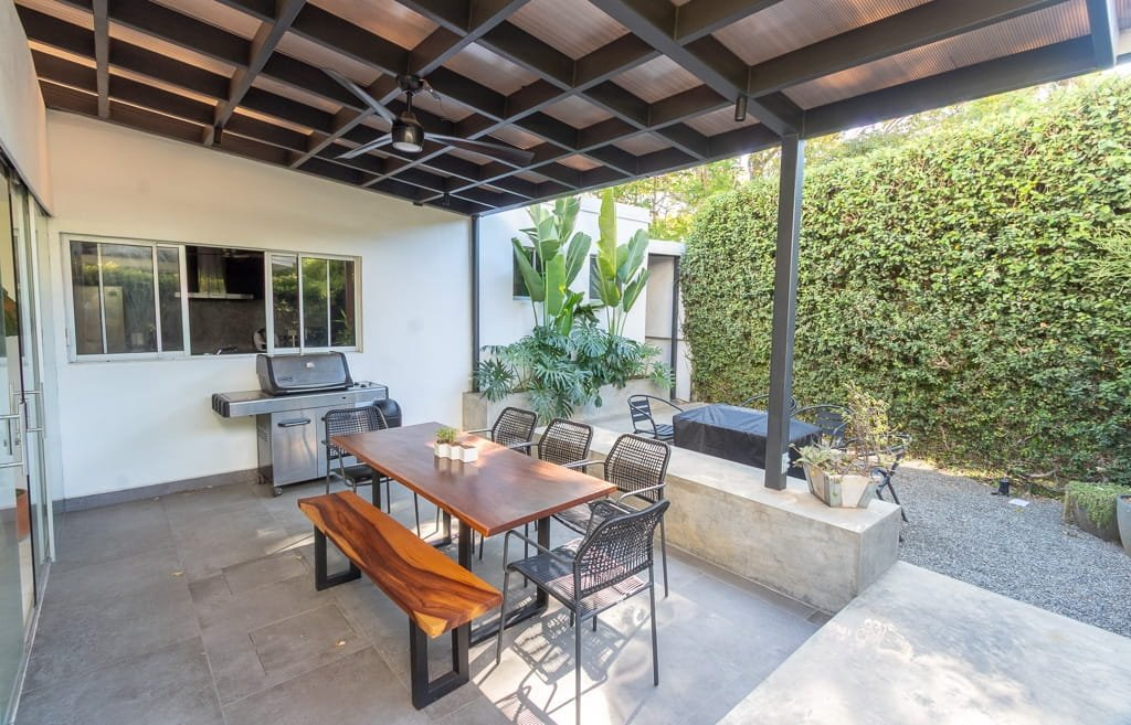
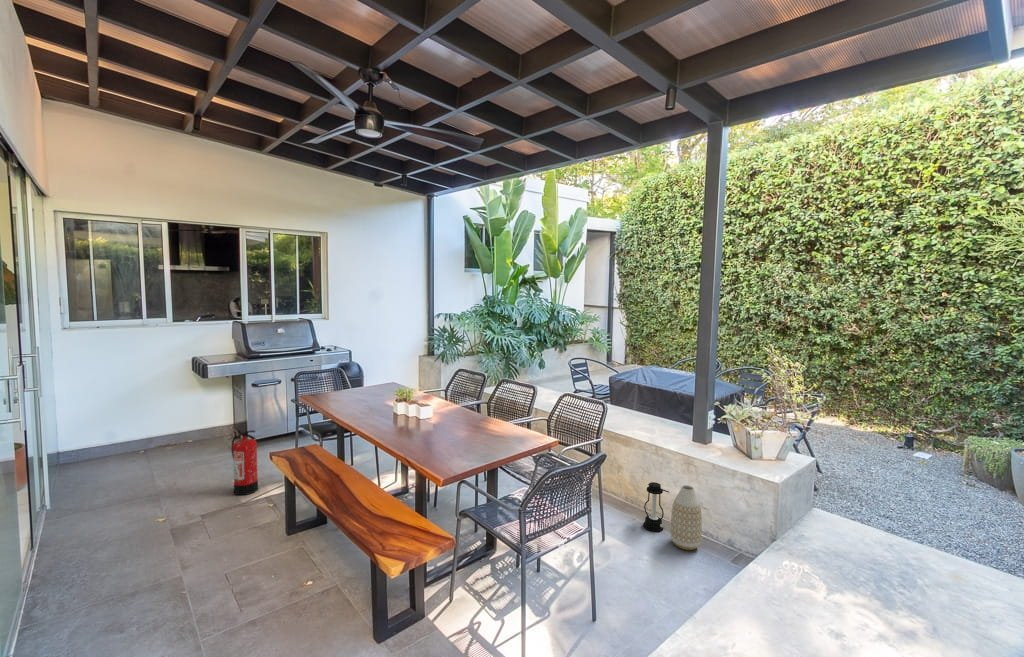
+ fire extinguisher (243, 459)
+ vase (686, 516)
+ lantern (655, 504)
